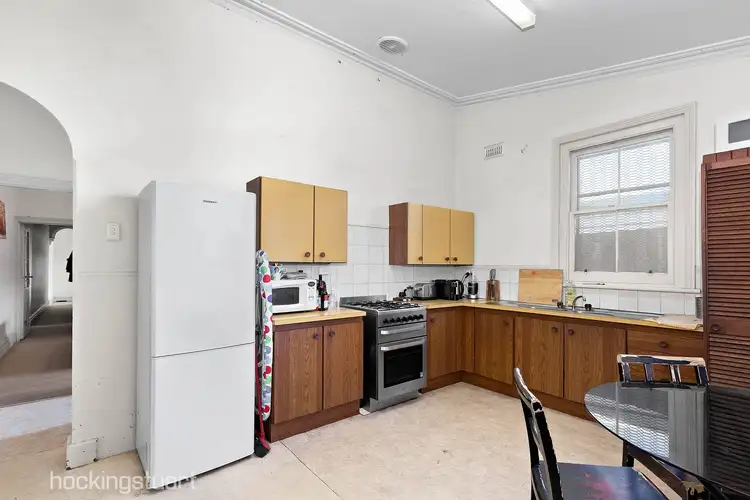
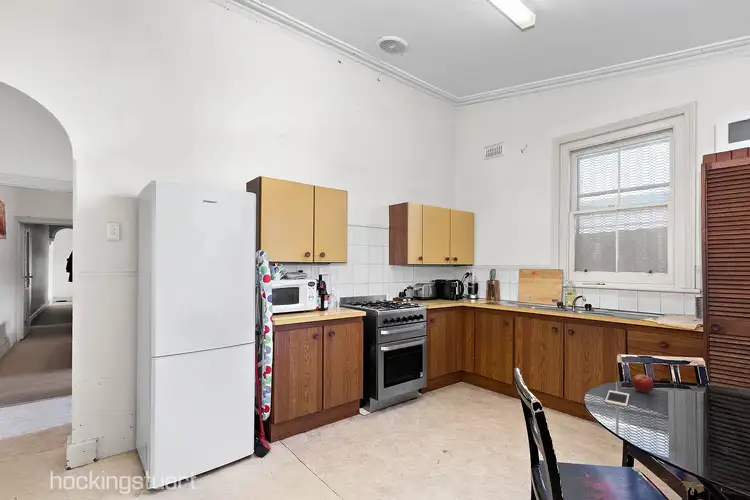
+ cell phone (617, 397)
+ fruit (642, 383)
